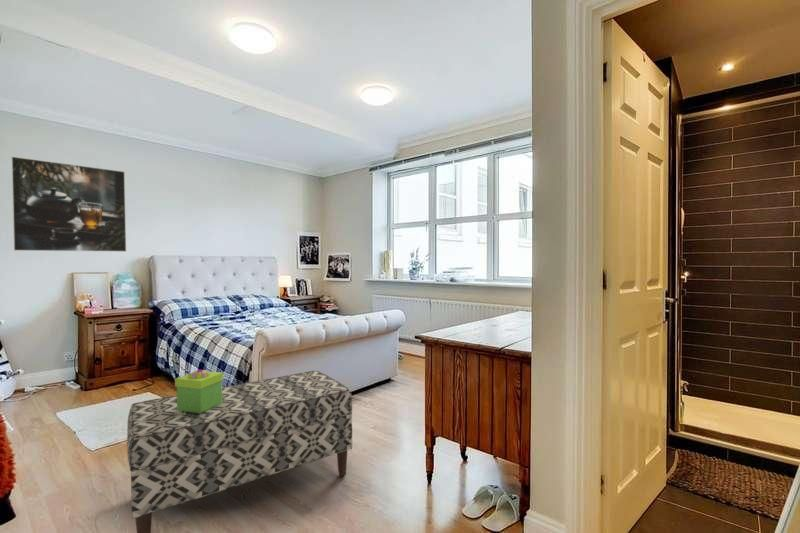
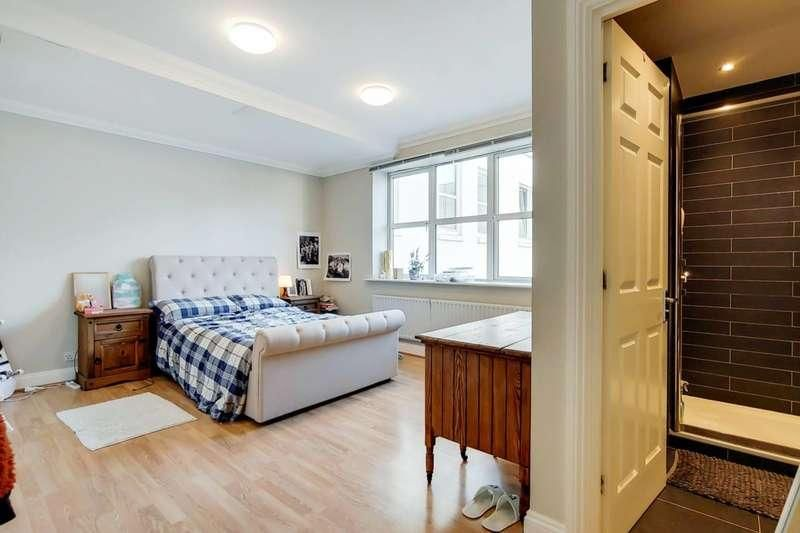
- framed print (73, 208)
- decorative box (199, 388)
- bench (246, 441)
